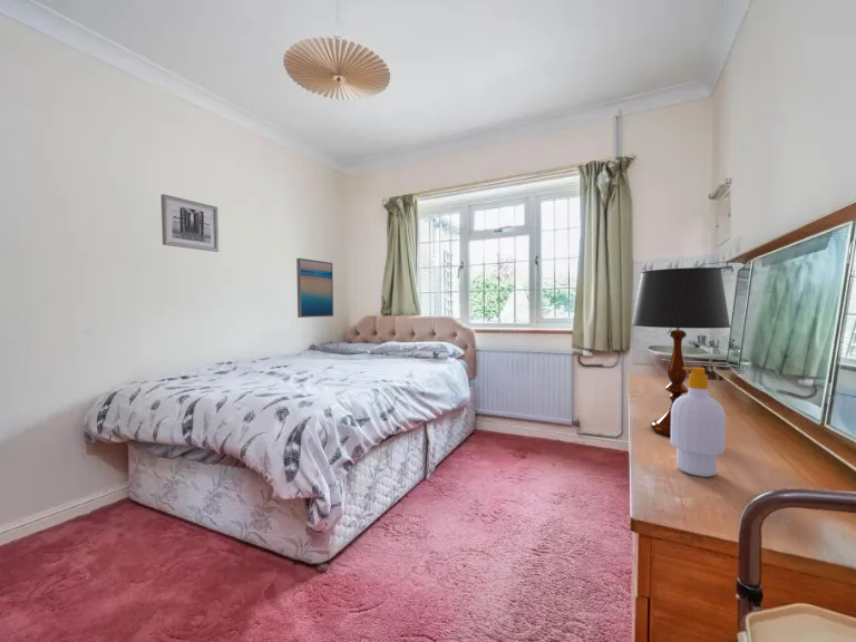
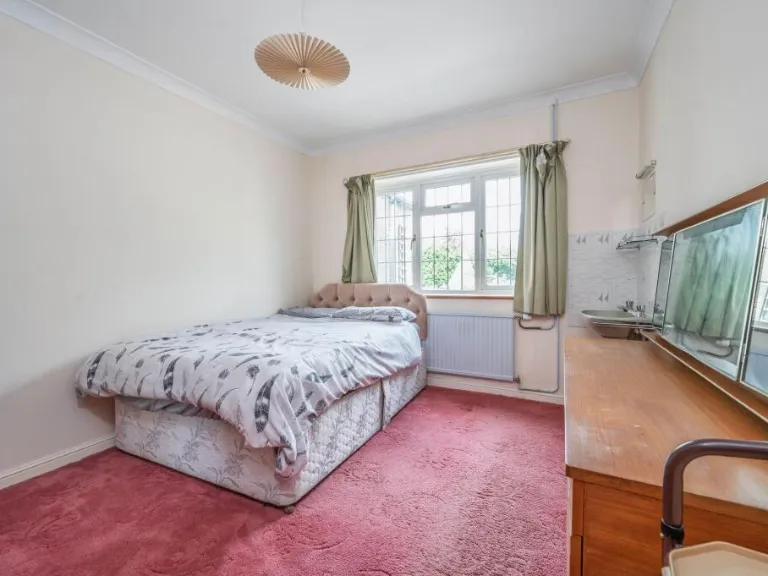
- wall art (192, 224)
- table lamp (677, 351)
- wall art (315, 289)
- soap bottle (697, 419)
